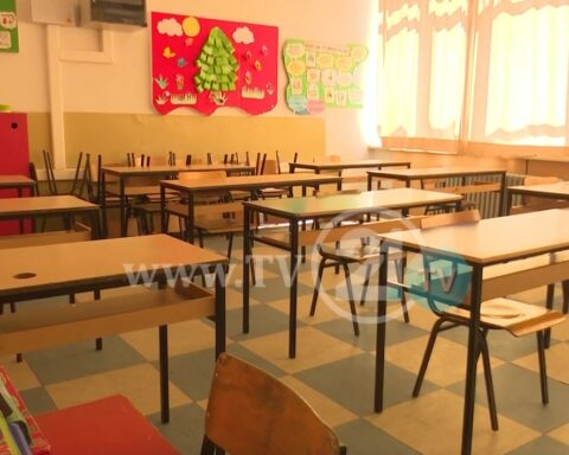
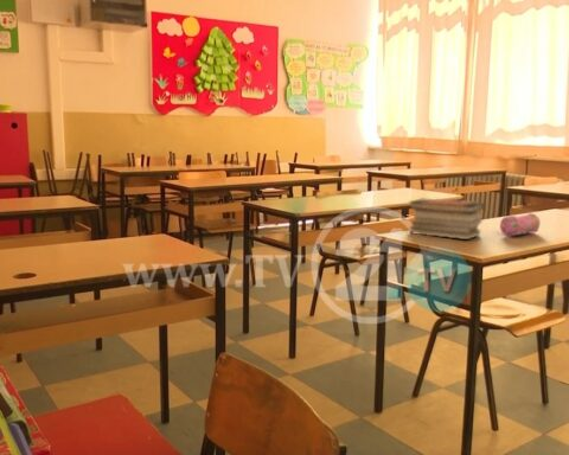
+ pencil case (520, 224)
+ book stack (446, 218)
